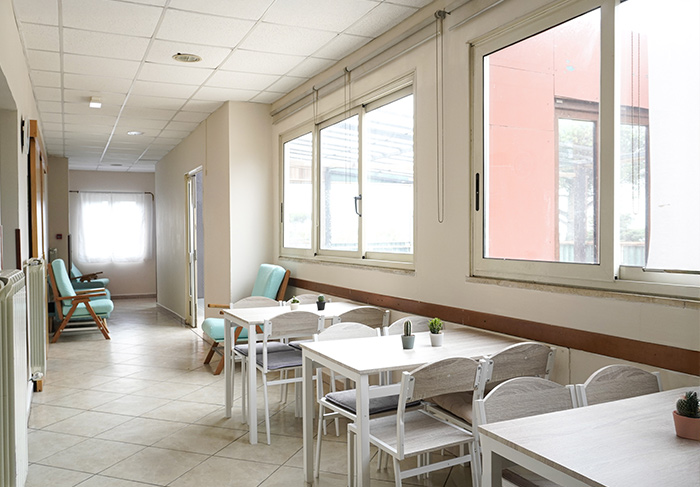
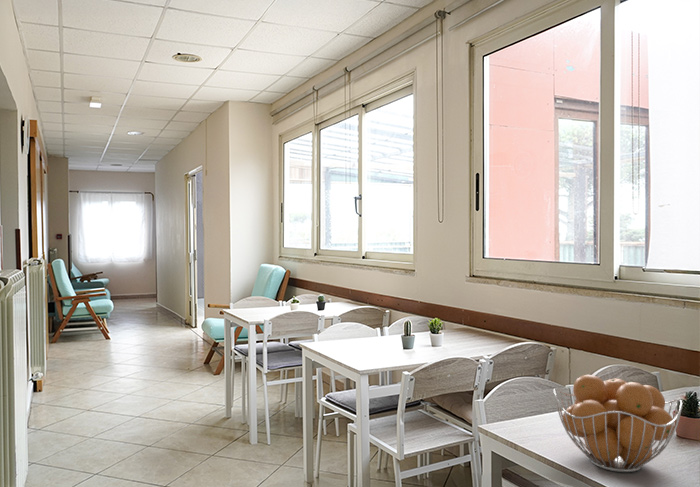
+ fruit basket (615, 420)
